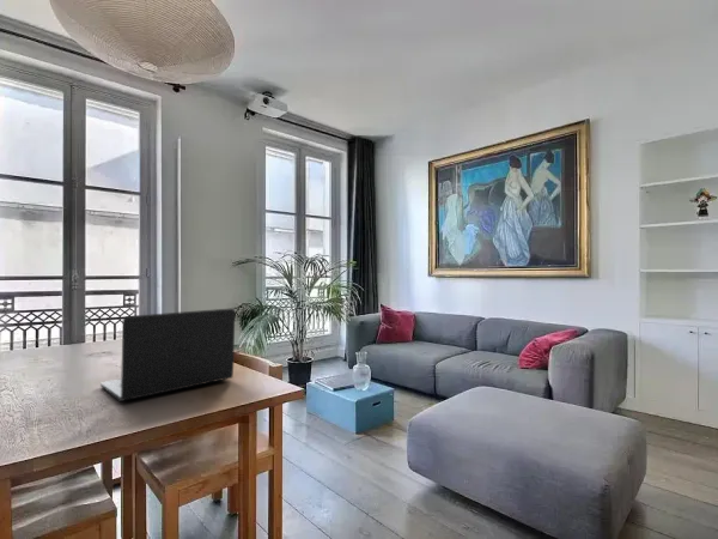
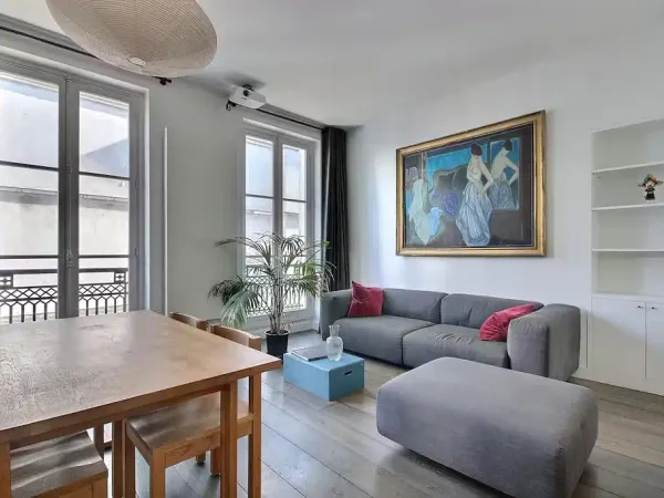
- laptop (169, 346)
